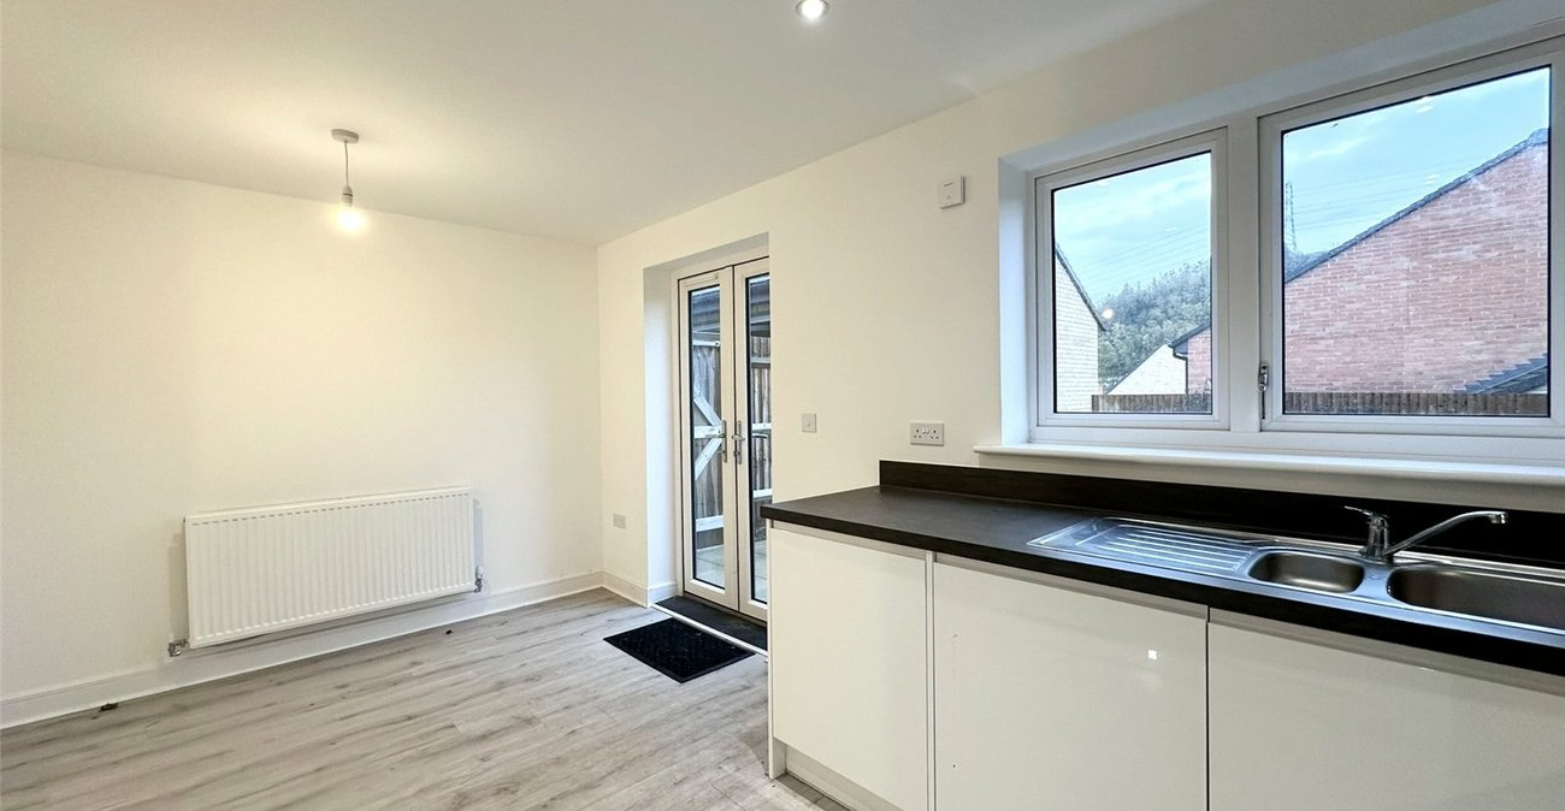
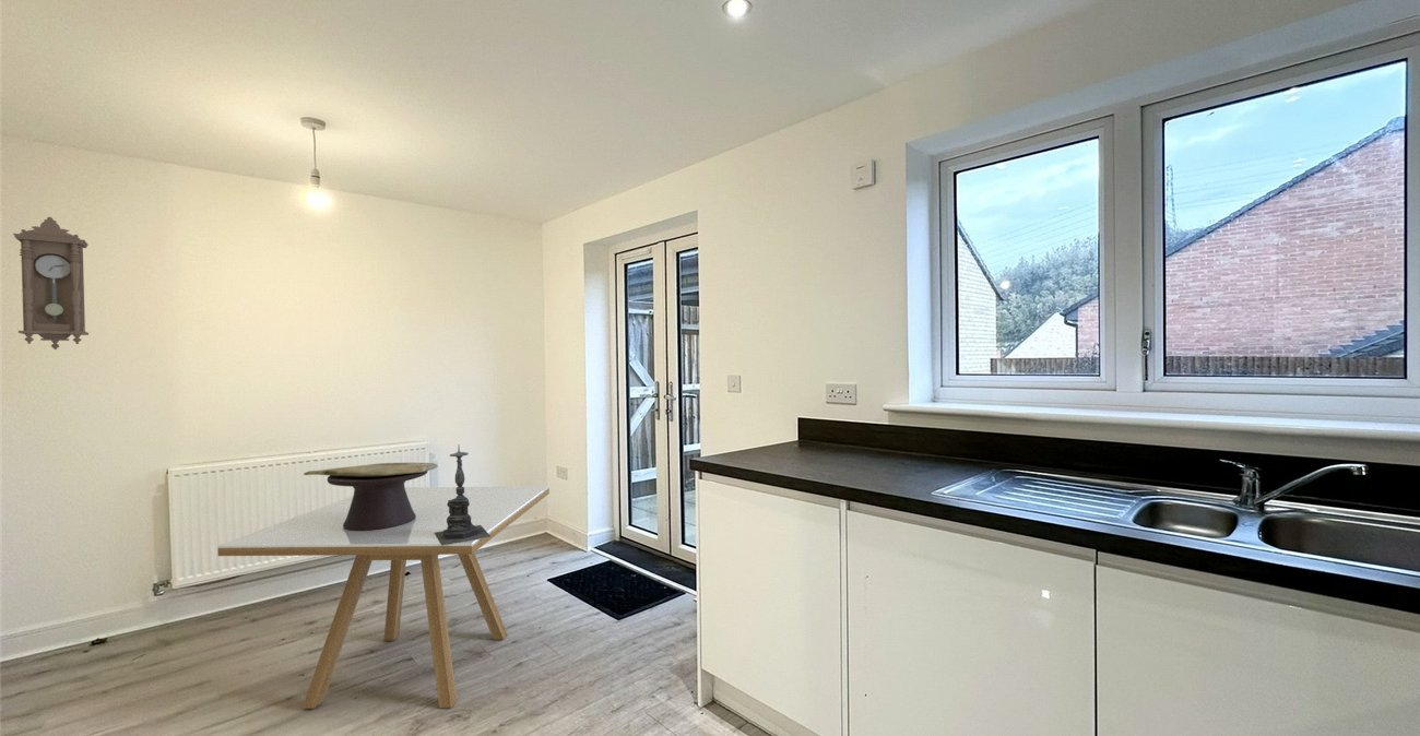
+ pendulum clock (54, 284)
+ candle holder (461, 486)
+ decorative bowl (375, 492)
+ dining table (424, 587)
